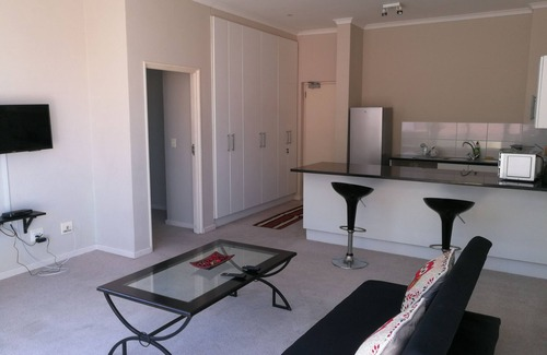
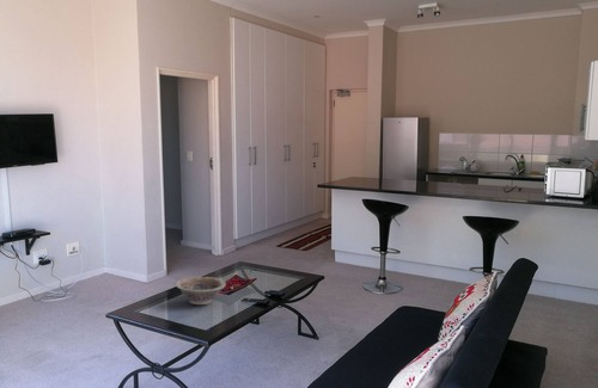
+ decorative bowl (201, 291)
